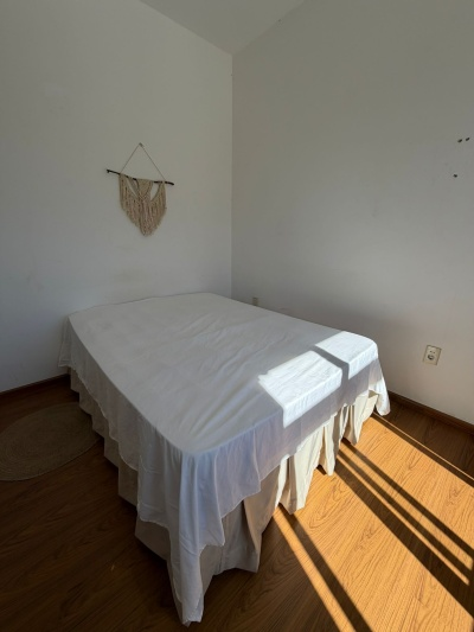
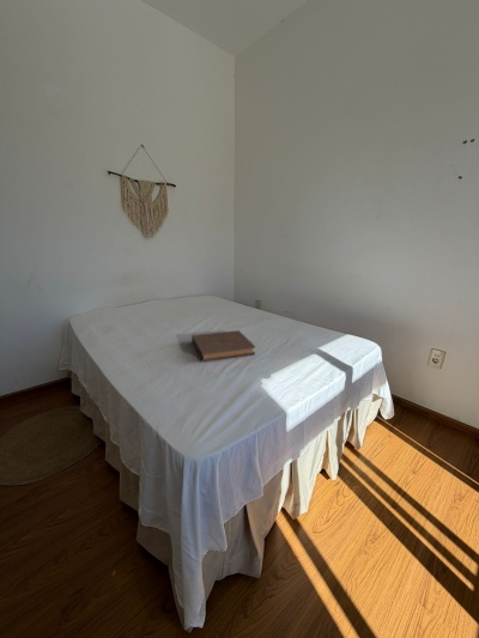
+ book (222, 344)
